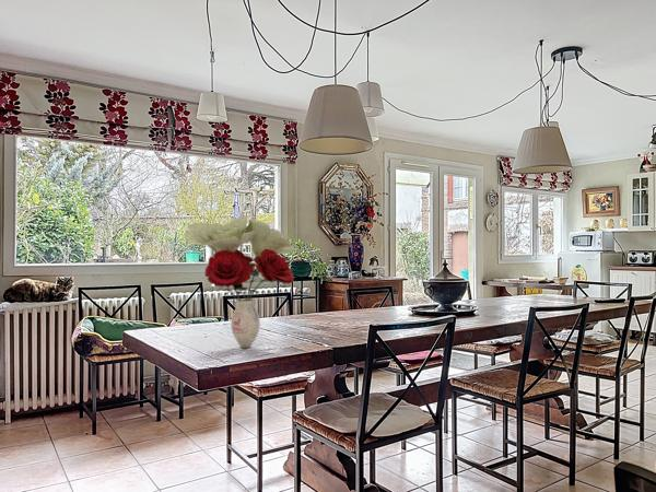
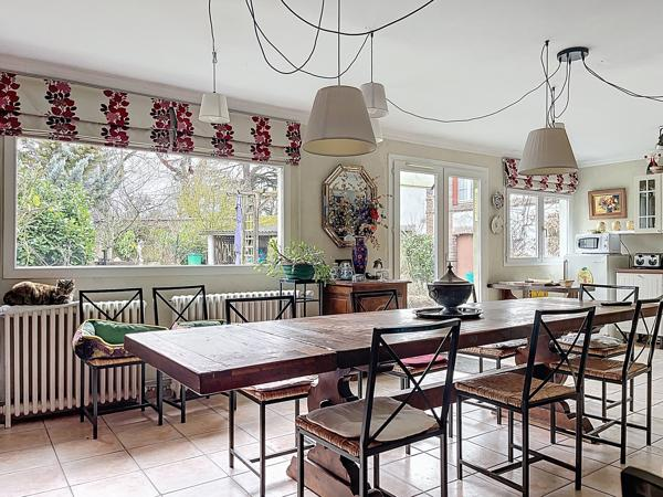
- flower bouquet (244, 280)
